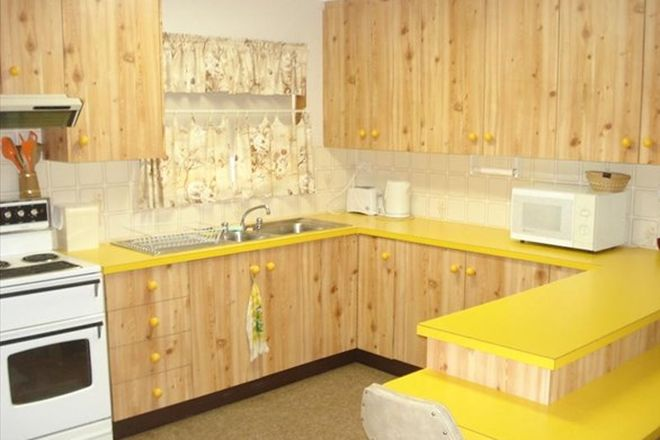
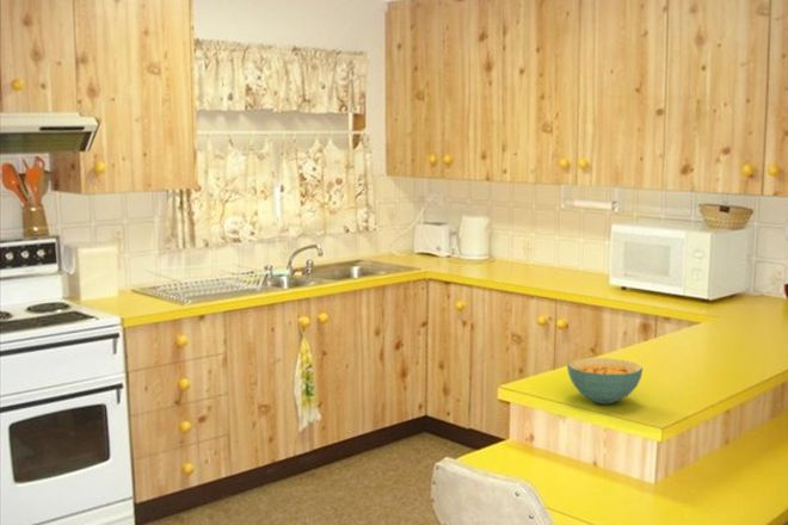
+ cereal bowl (603, 383)
